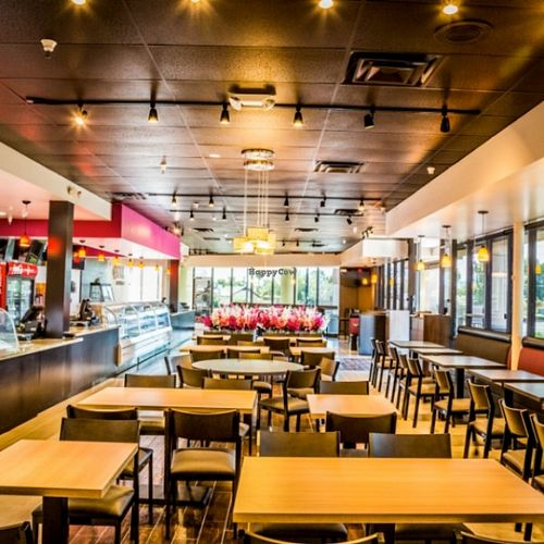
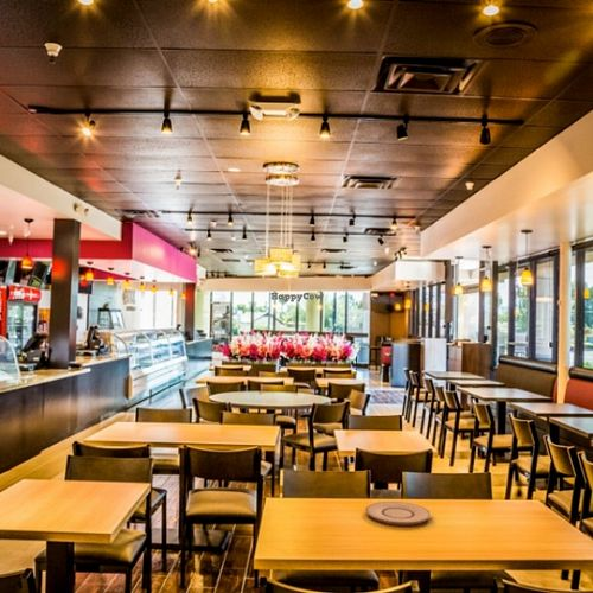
+ plate (397, 512)
